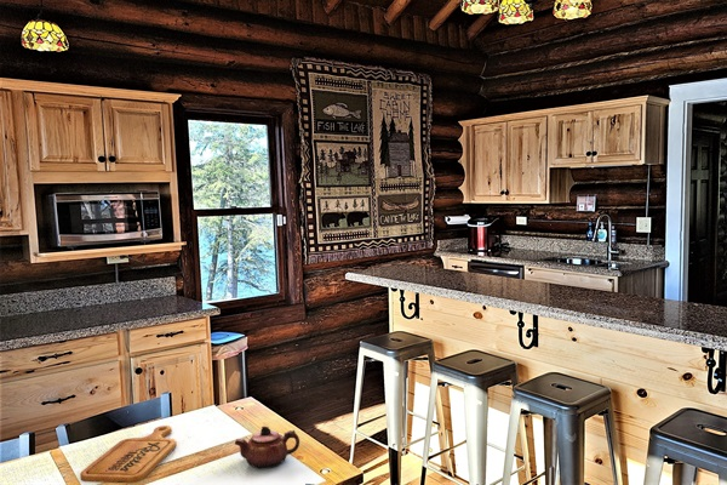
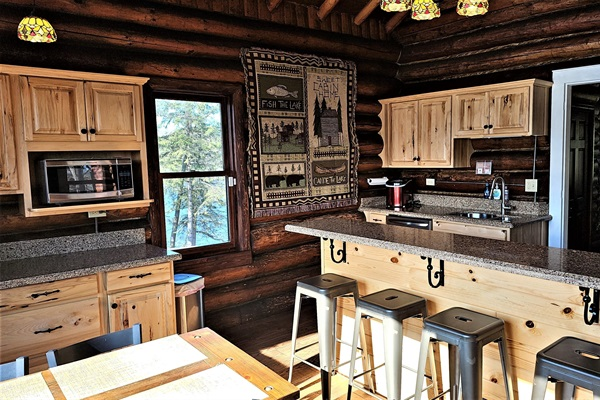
- teapot (267, 443)
- cutting board (139, 451)
